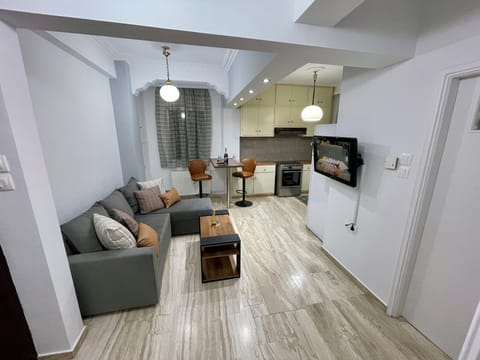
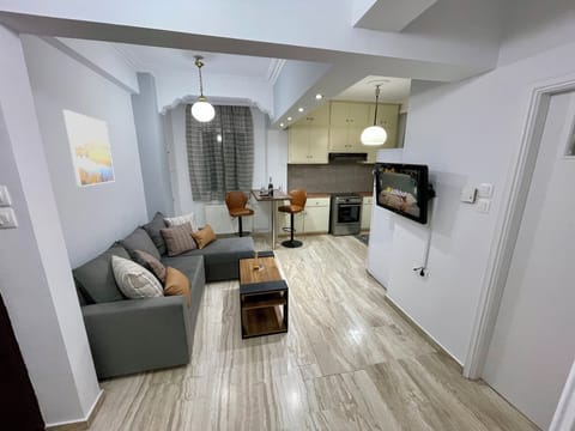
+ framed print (92, 151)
